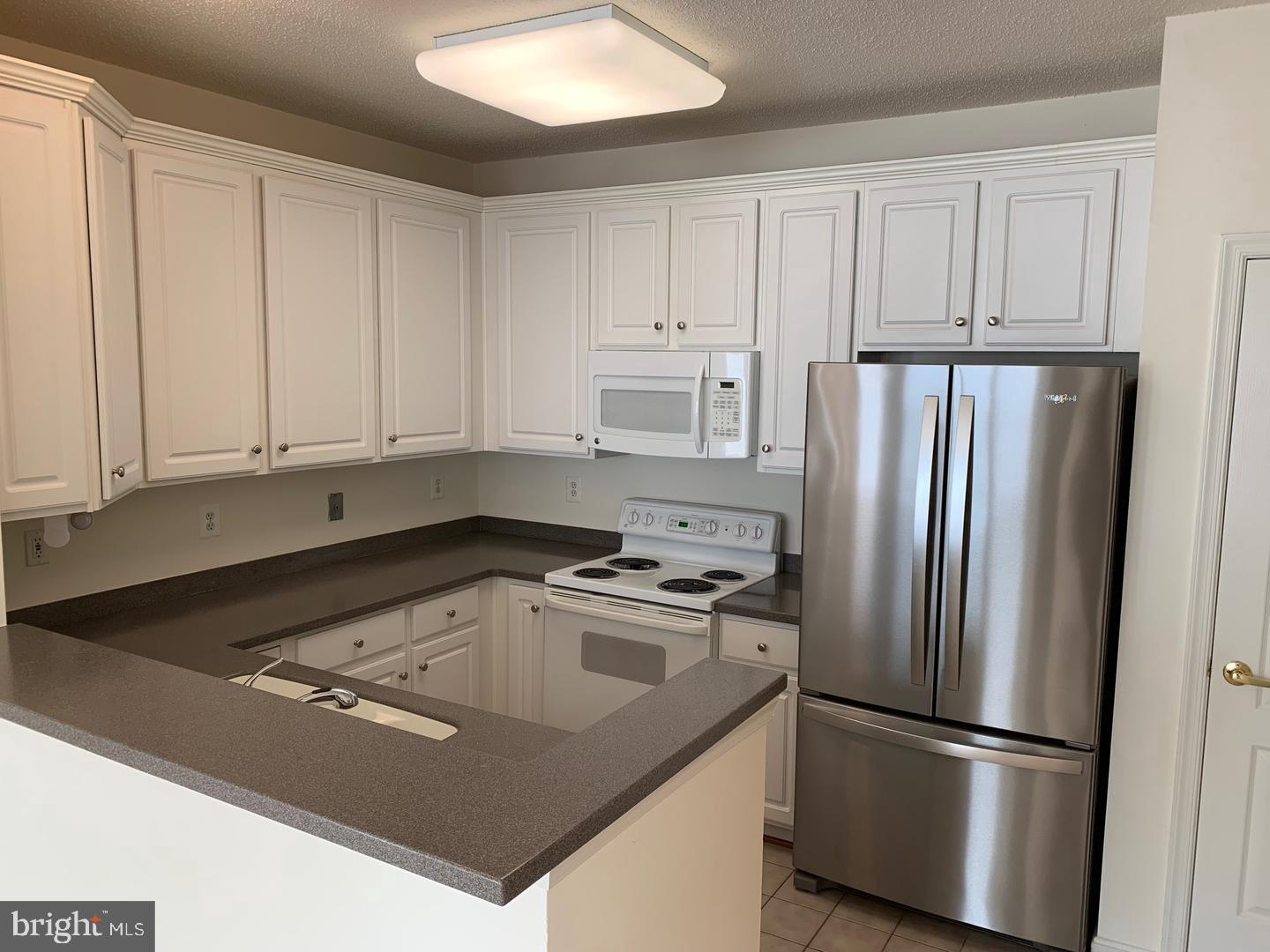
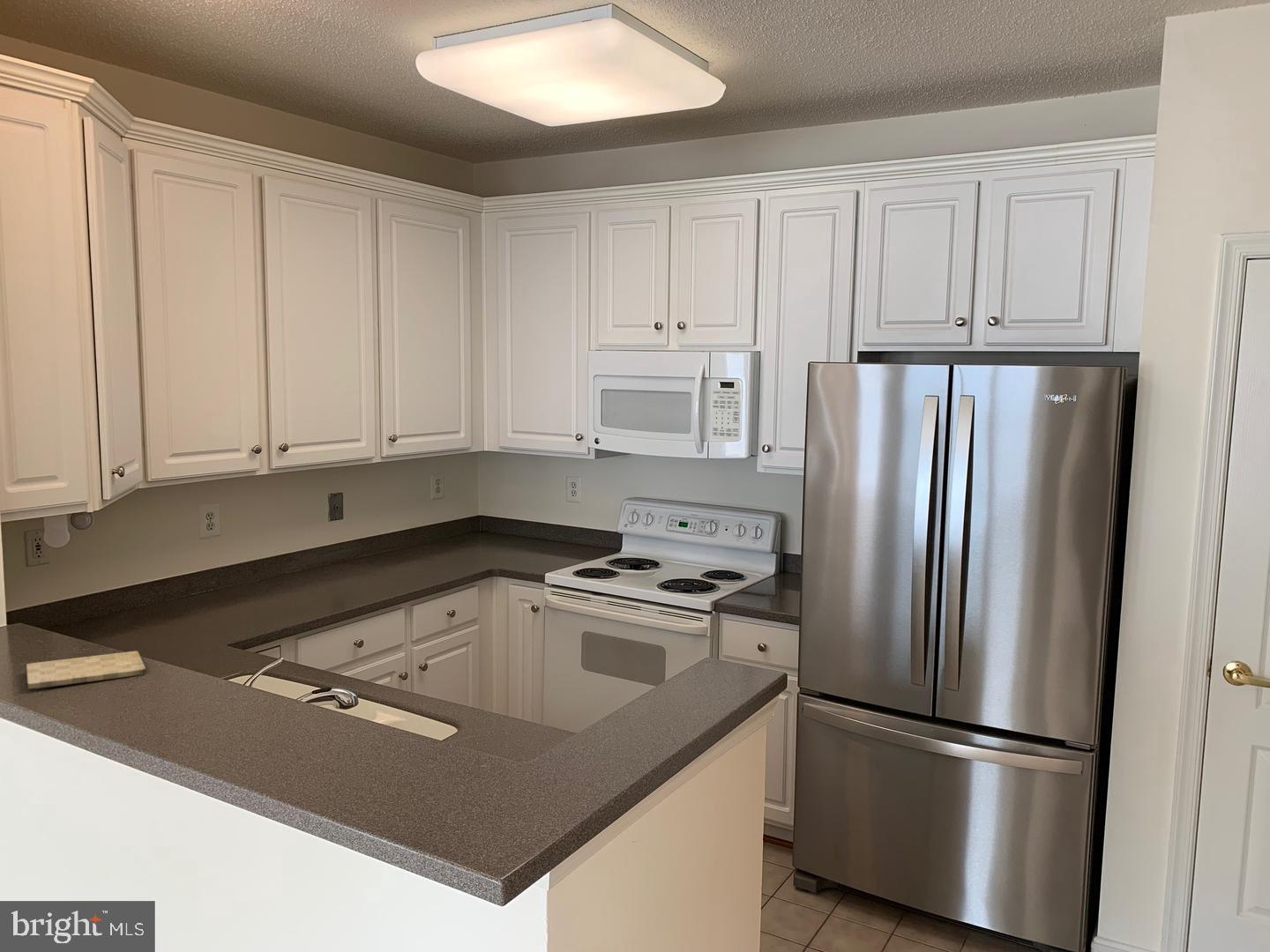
+ cutting board (86, 669)
